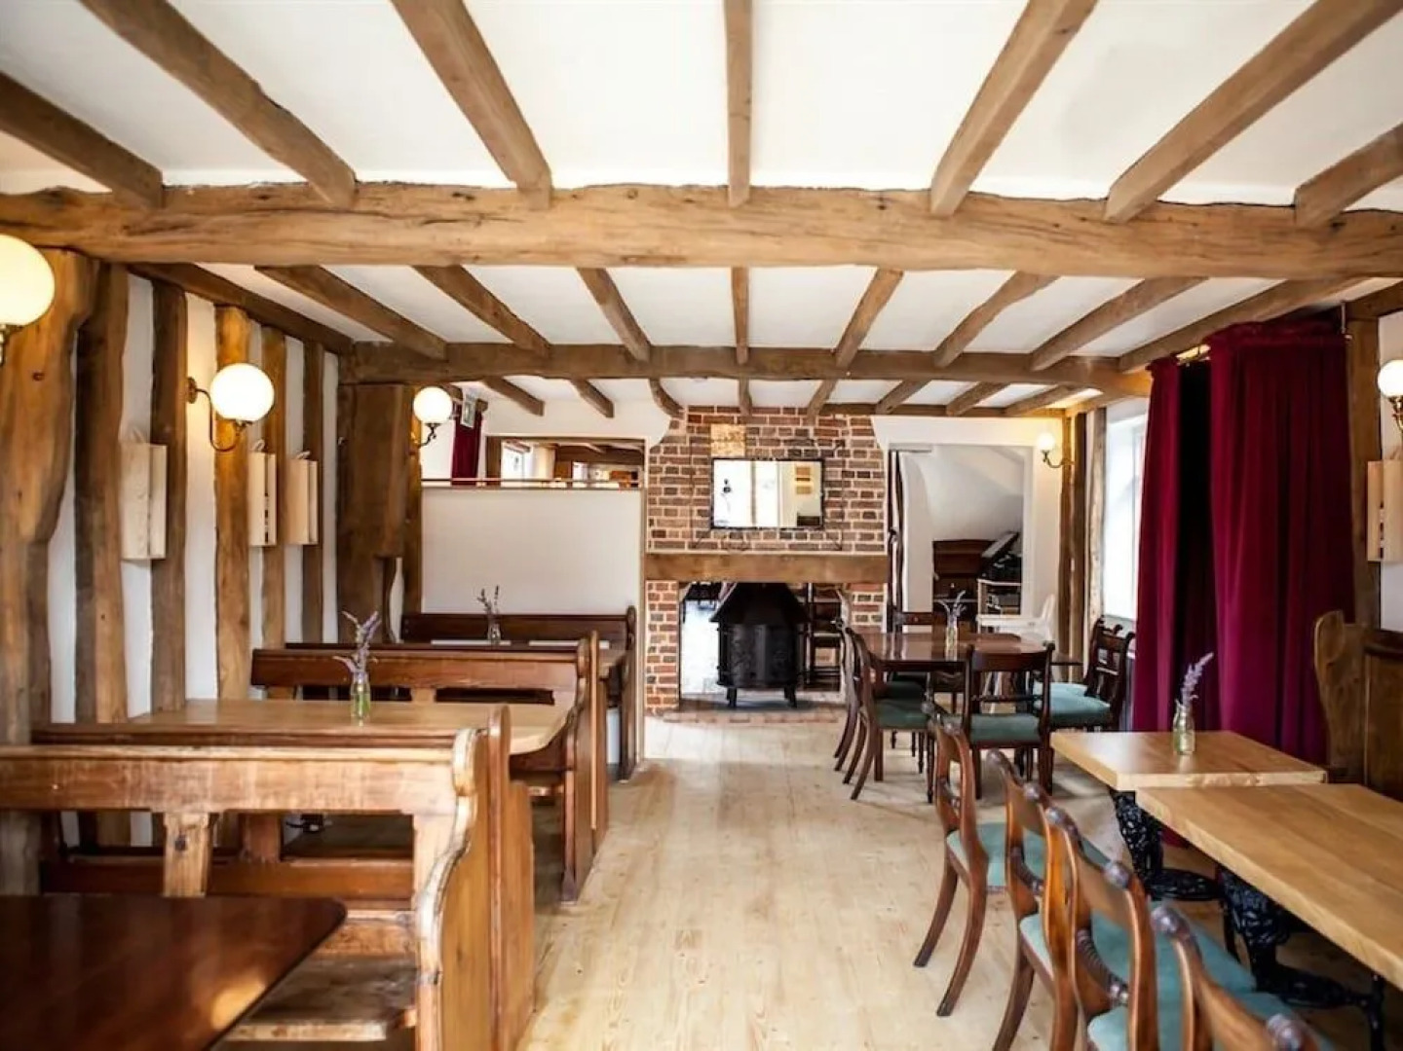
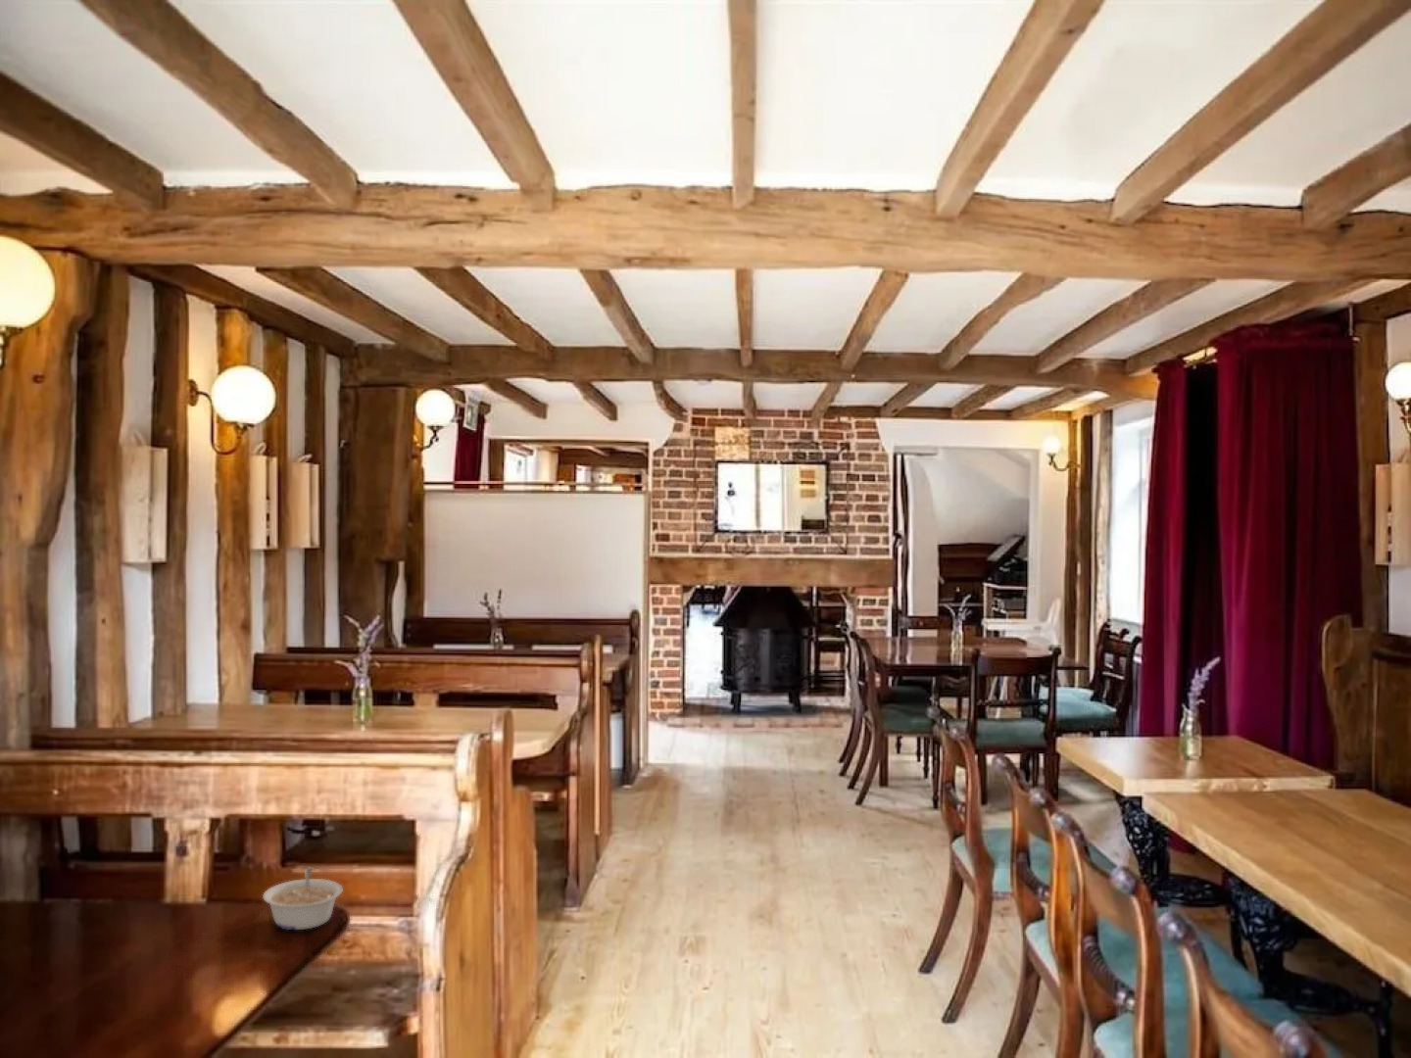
+ legume (301, 901)
